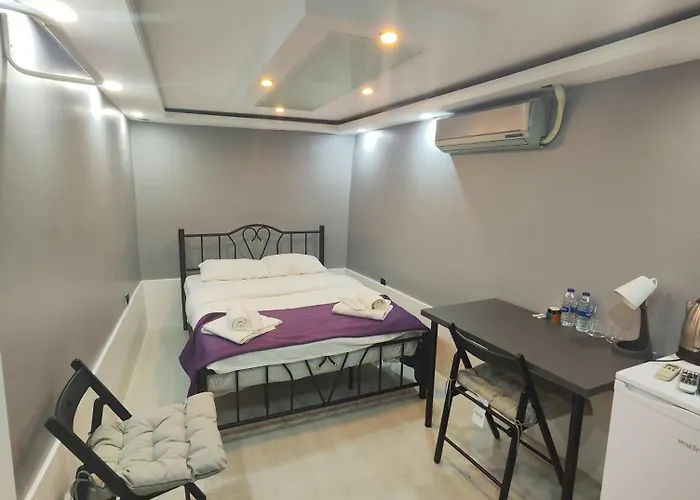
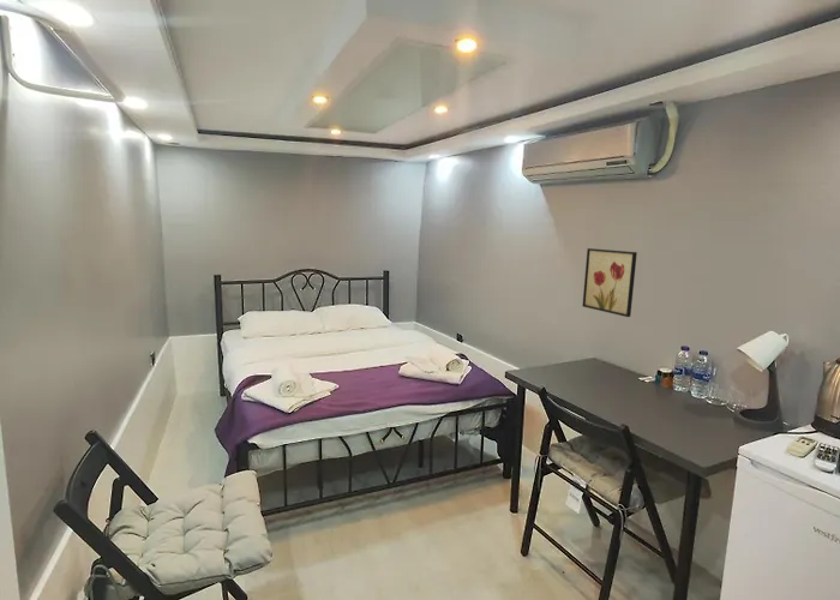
+ wall art (608, 281)
